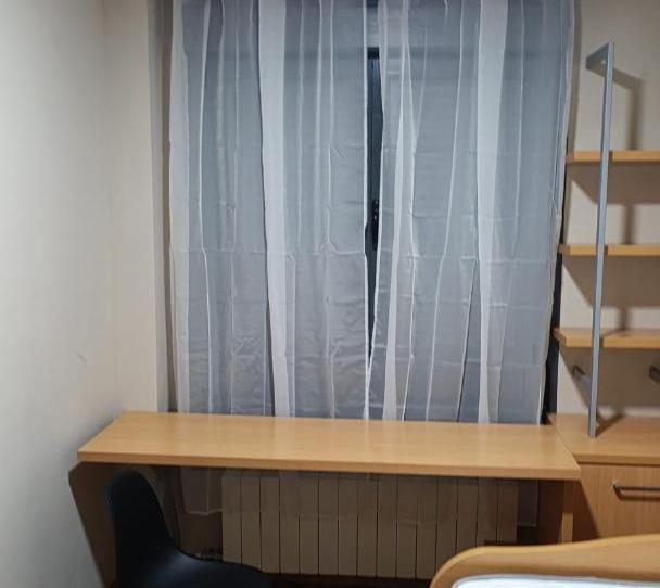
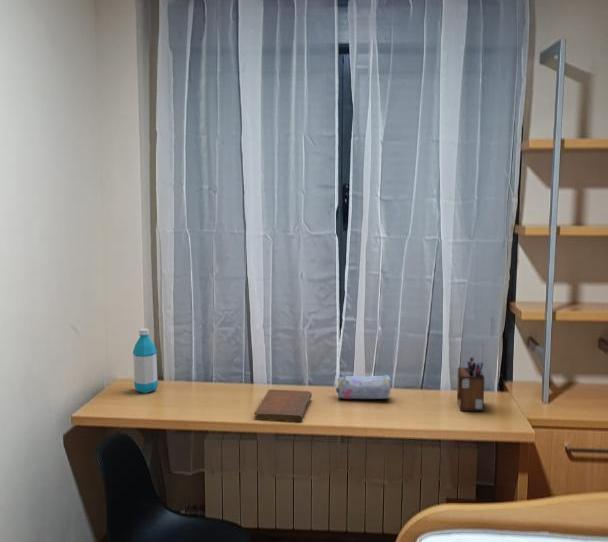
+ notebook (284, 404)
+ pencil case (363, 386)
+ desk organizer (470, 382)
+ water bottle (145, 360)
